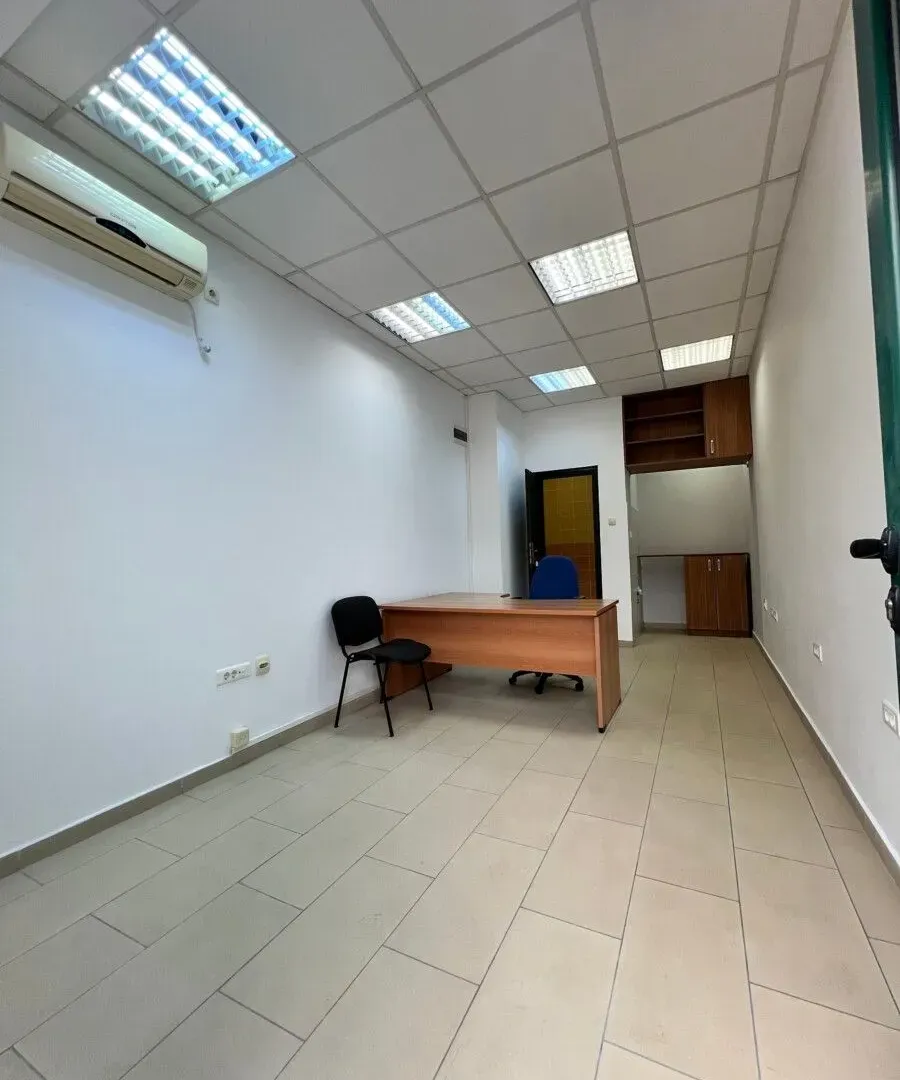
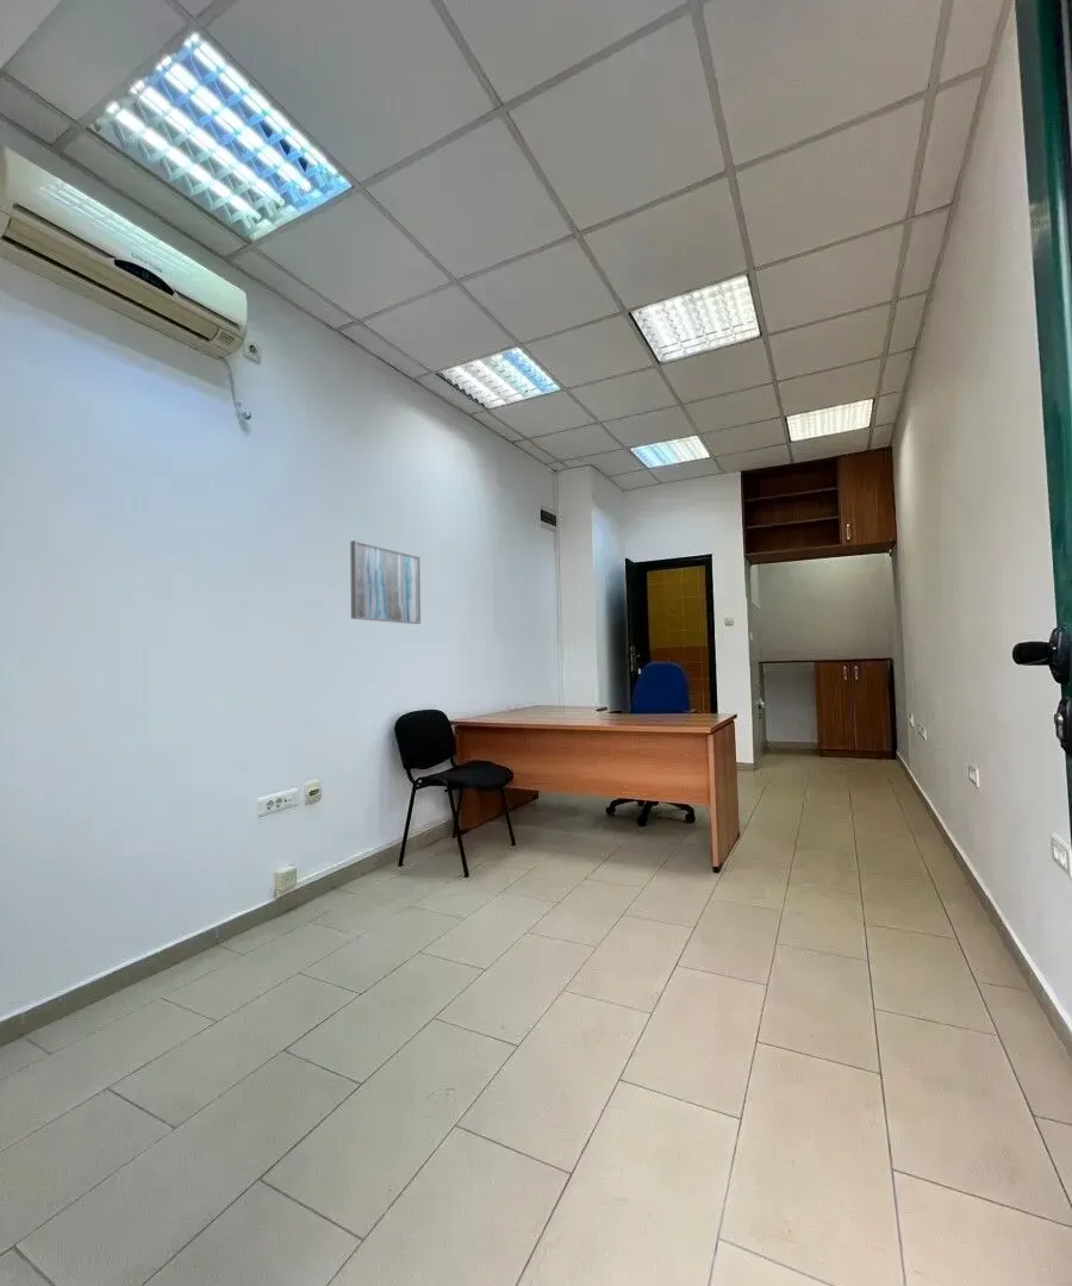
+ wall art (387, 585)
